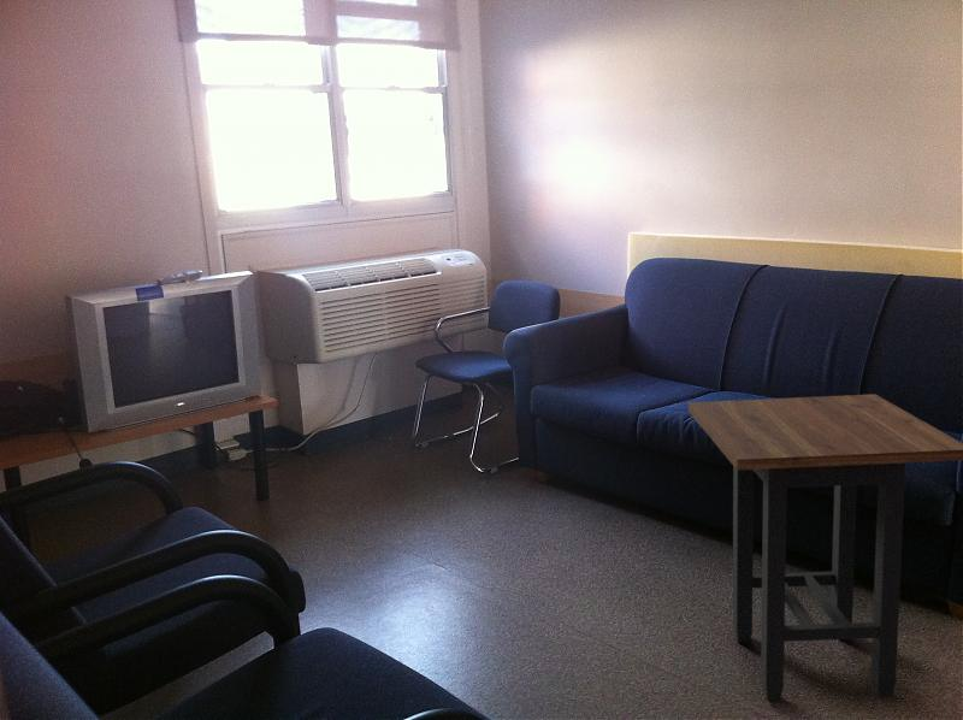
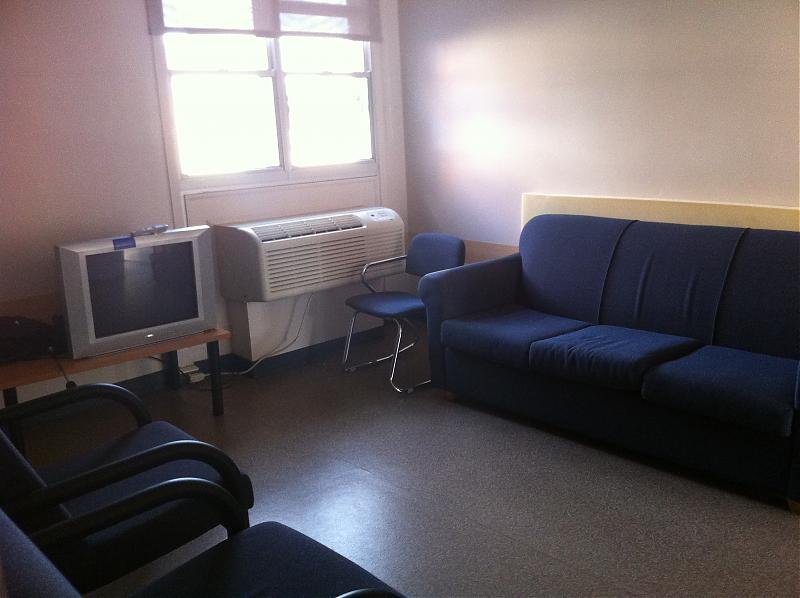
- side table (833, 547)
